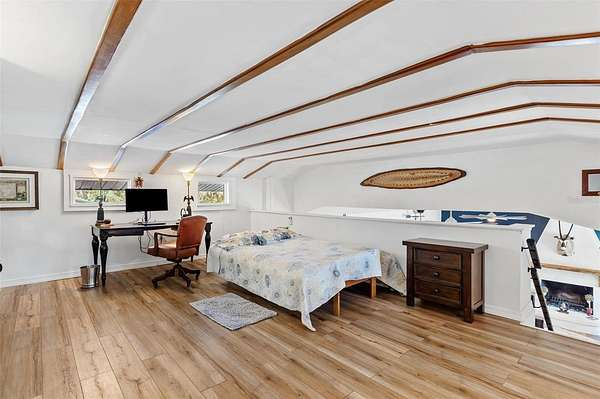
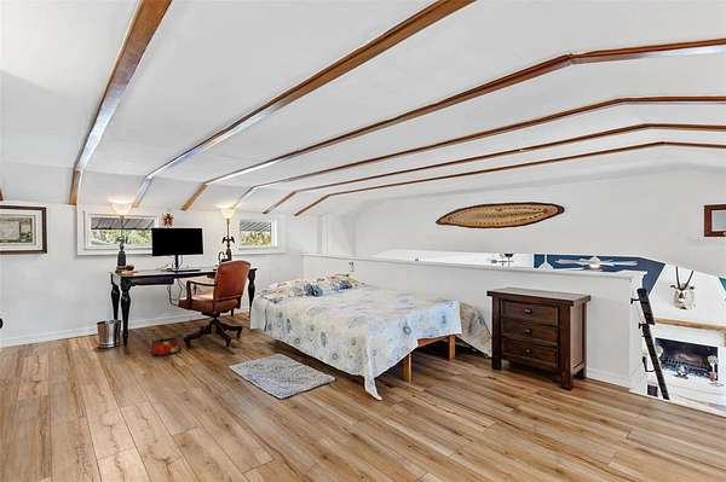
+ bag (166, 345)
